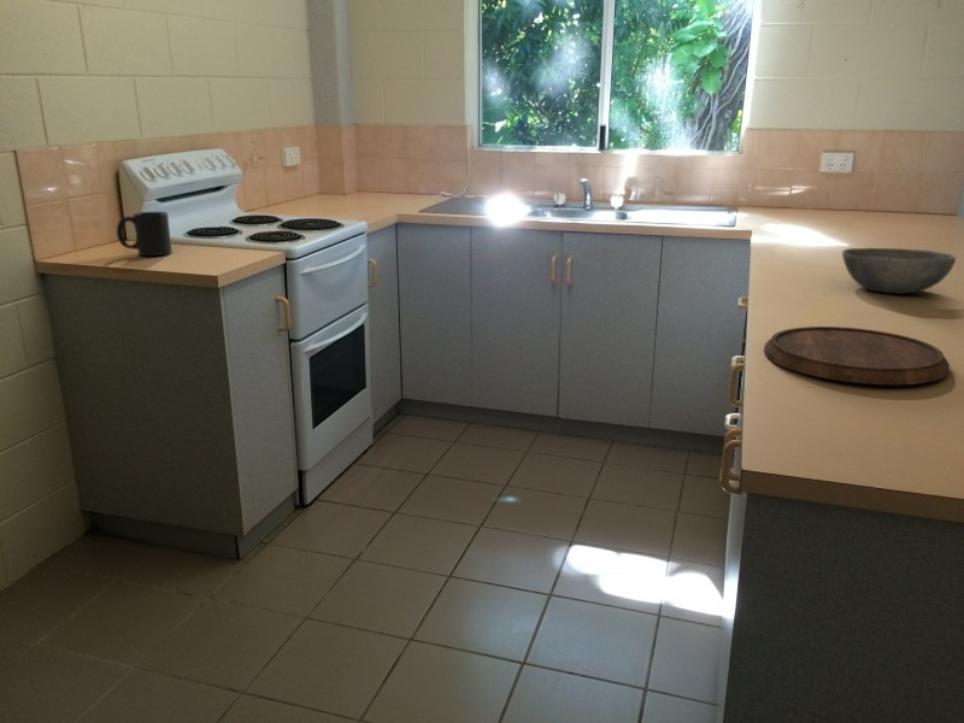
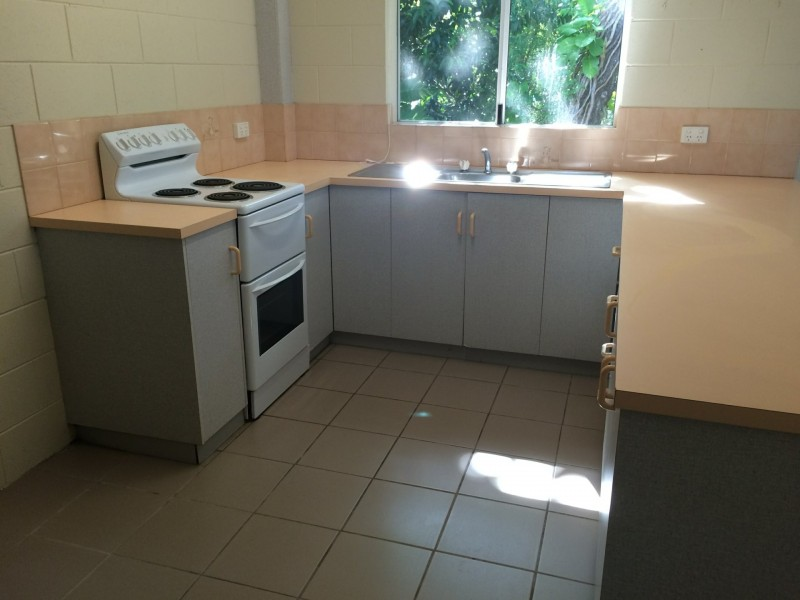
- cutting board (853, 352)
- bowl (894, 270)
- mug (146, 234)
